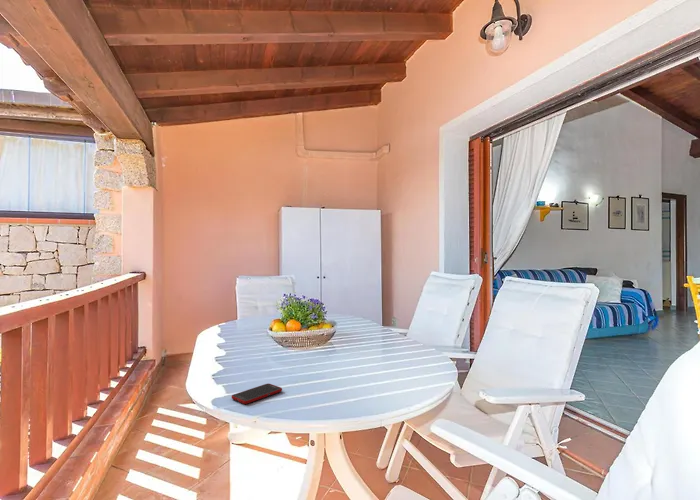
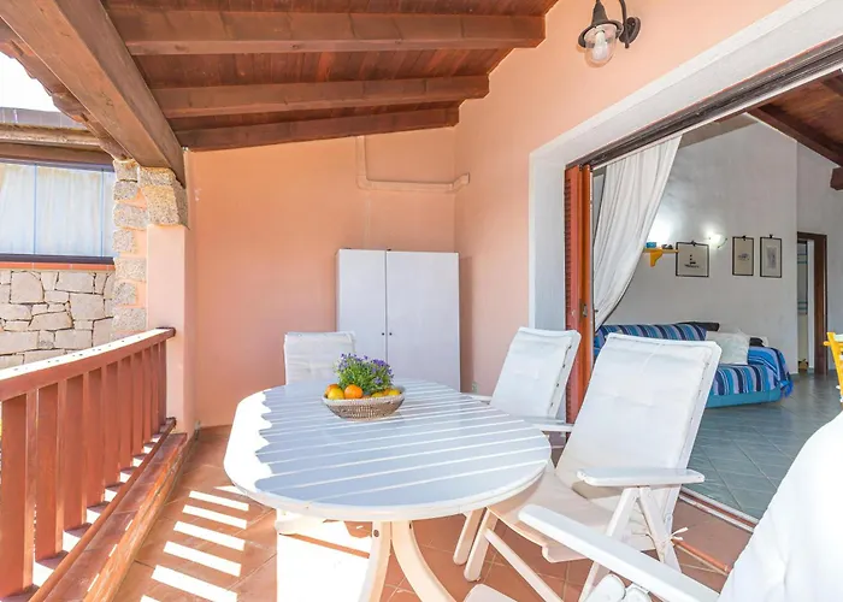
- cell phone (257, 393)
